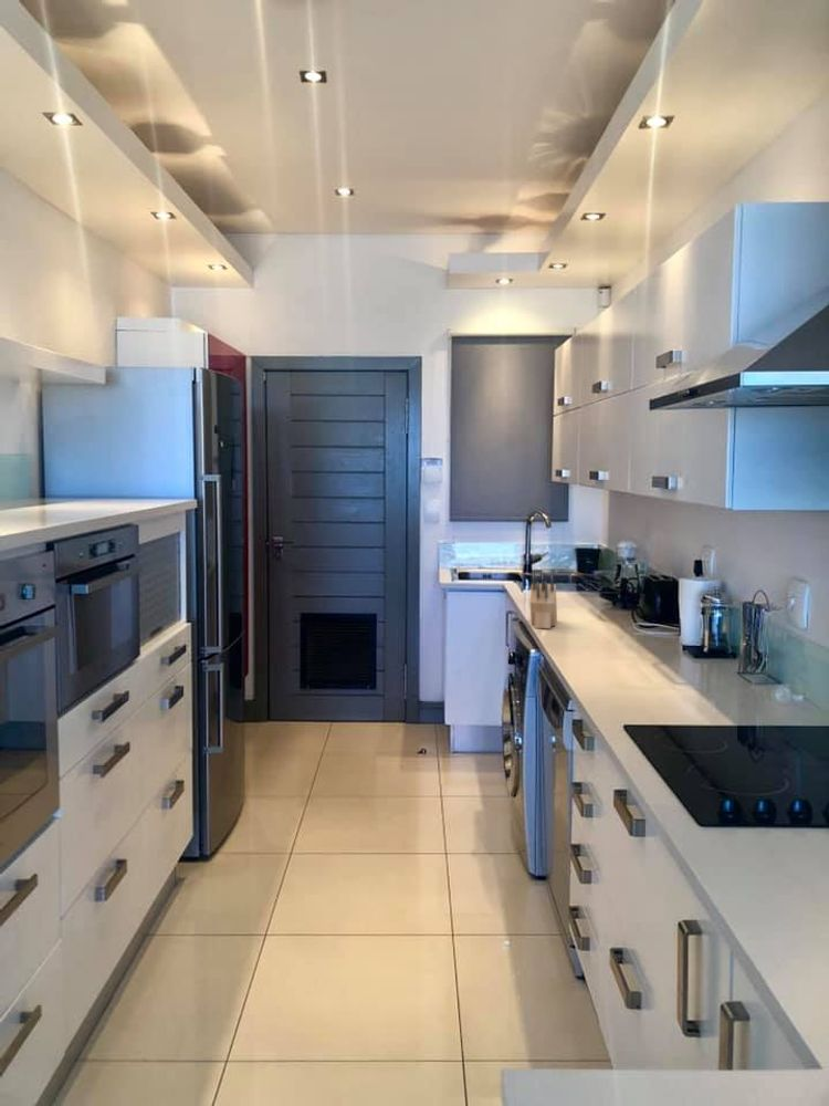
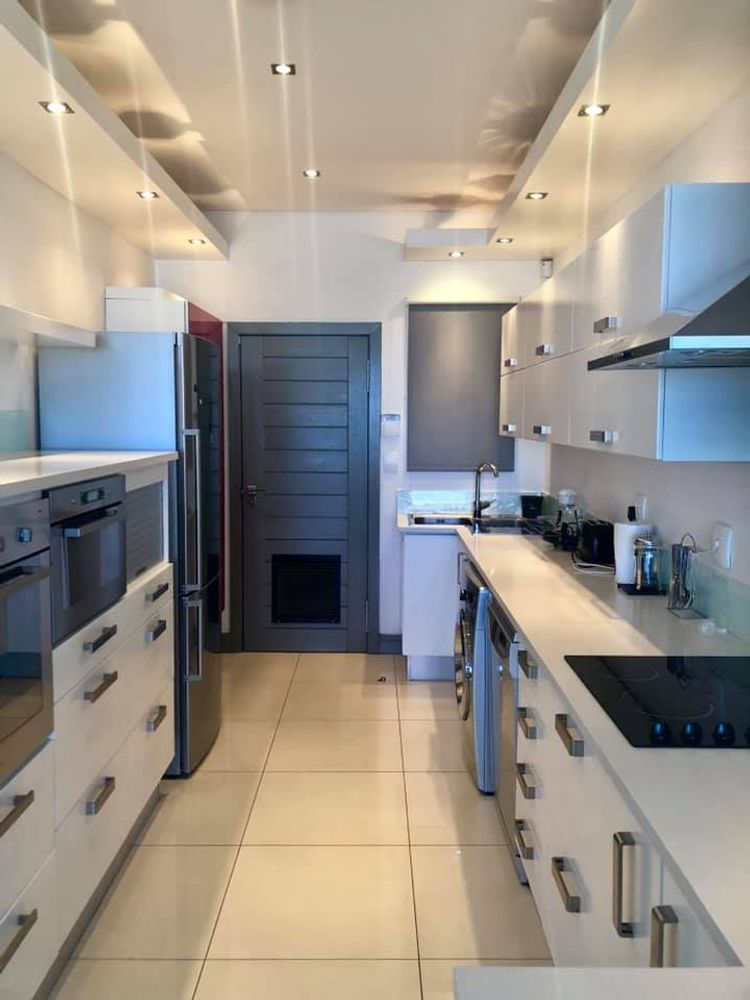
- knife block (544, 597)
